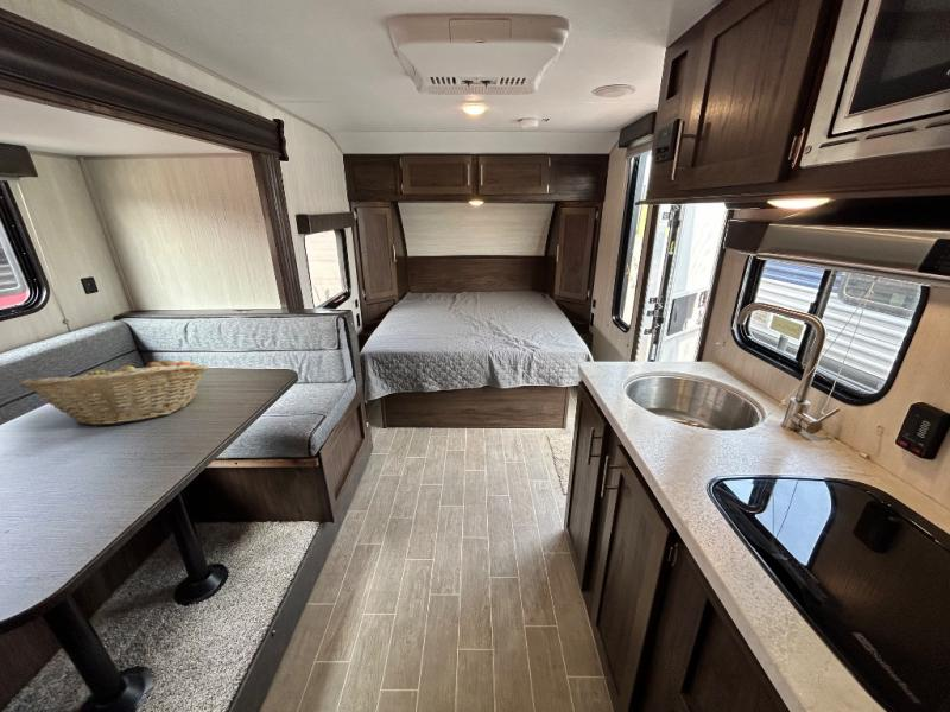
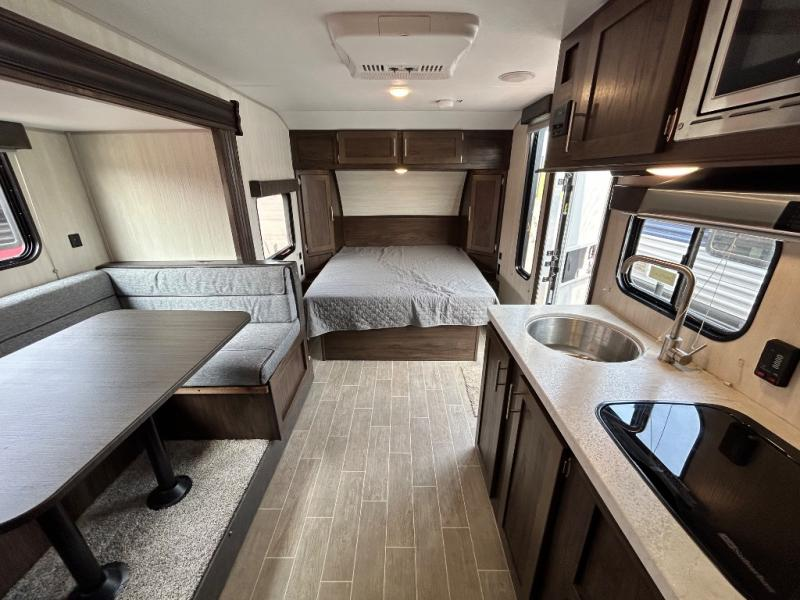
- fruit basket (126, 383)
